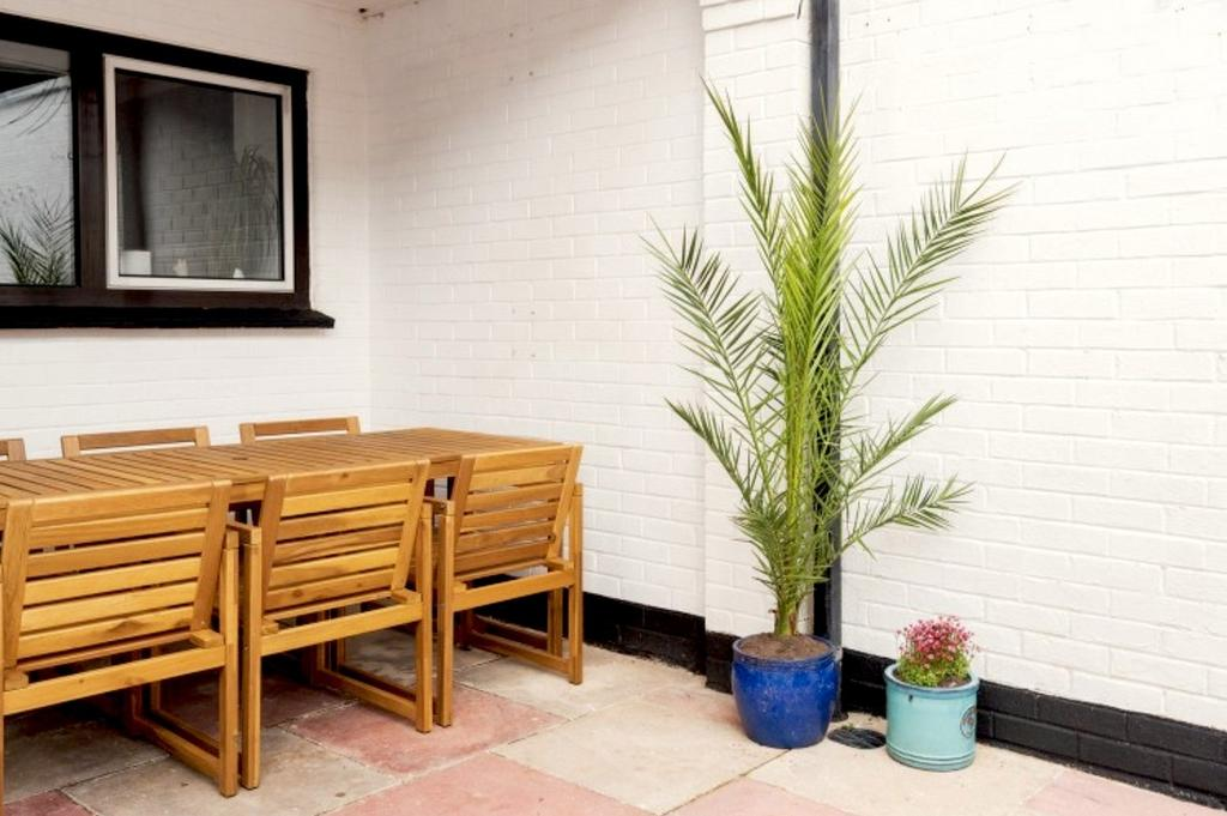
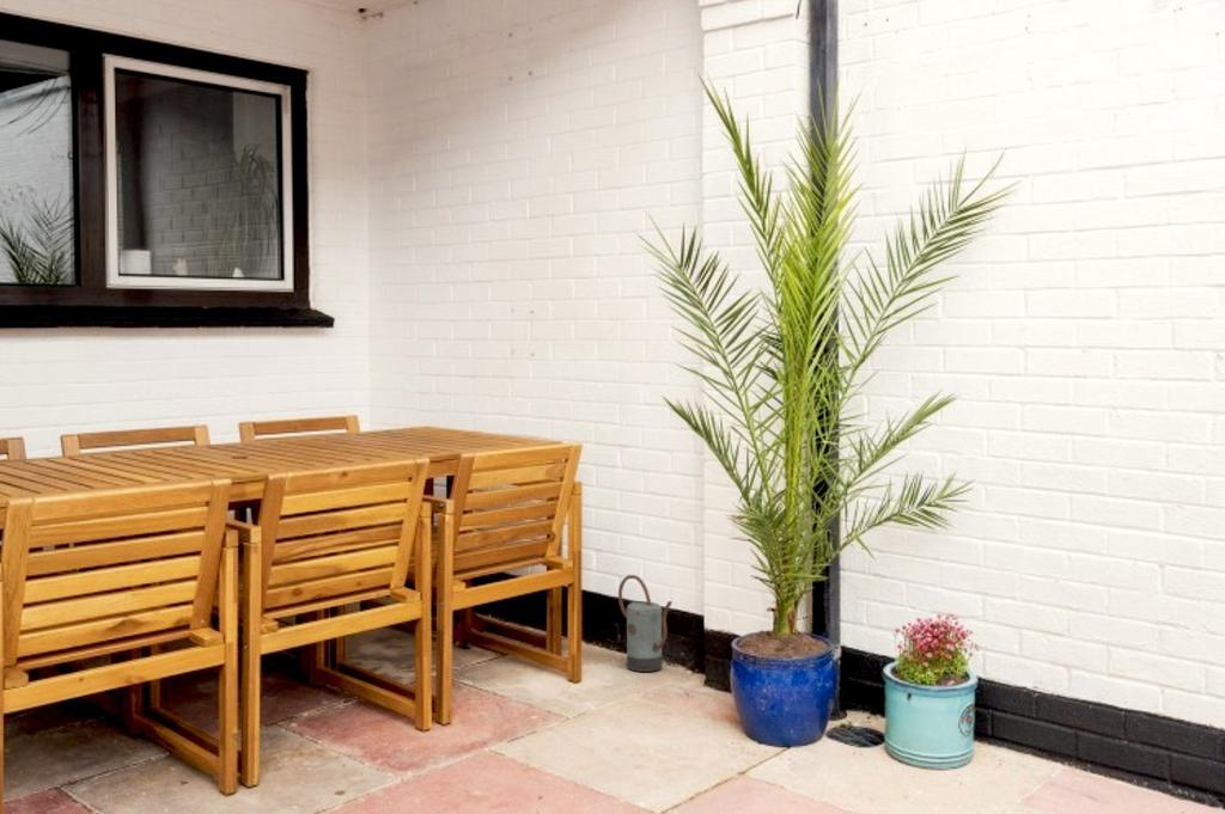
+ watering can (644, 622)
